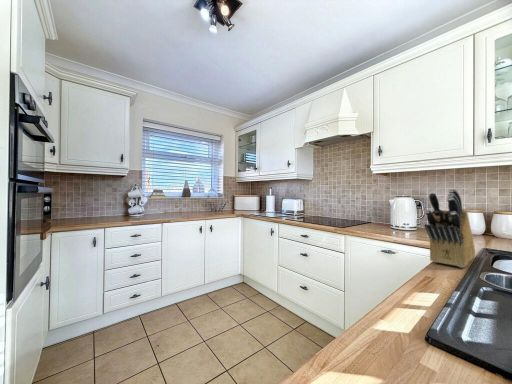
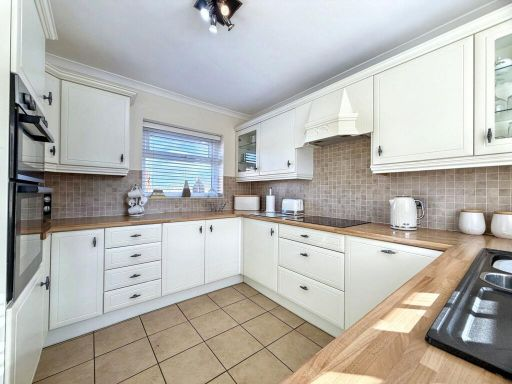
- knife block (450, 225)
